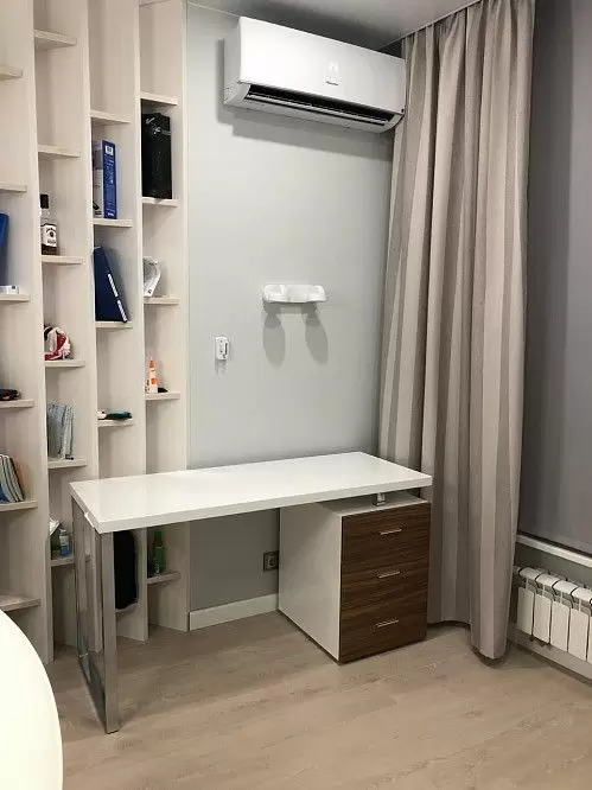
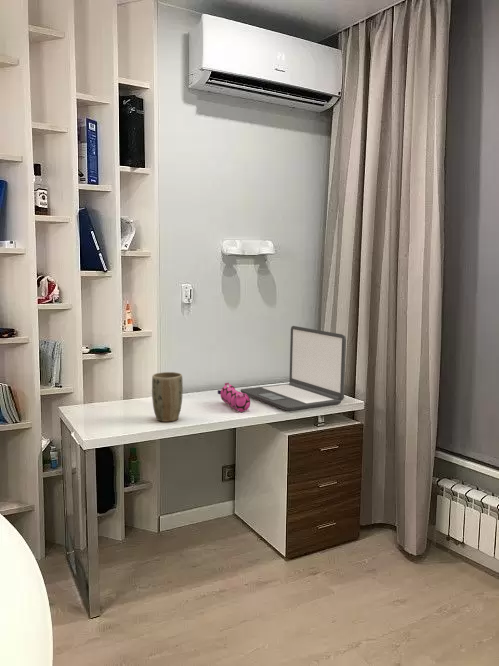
+ plant pot (167, 396)
+ laptop (291, 365)
+ pencil case (234, 396)
